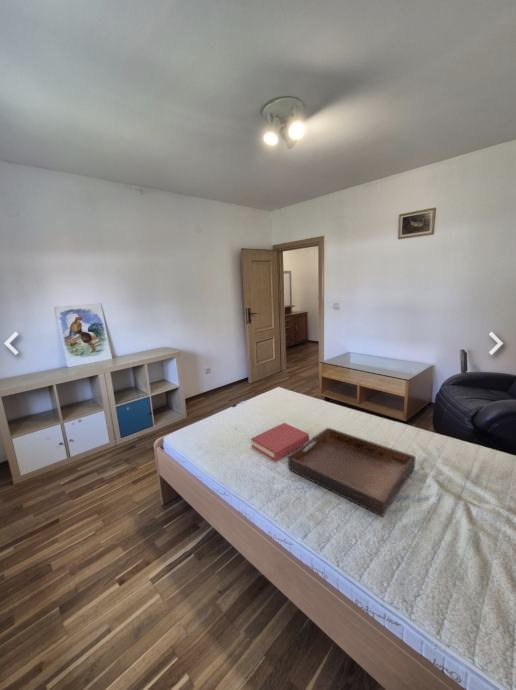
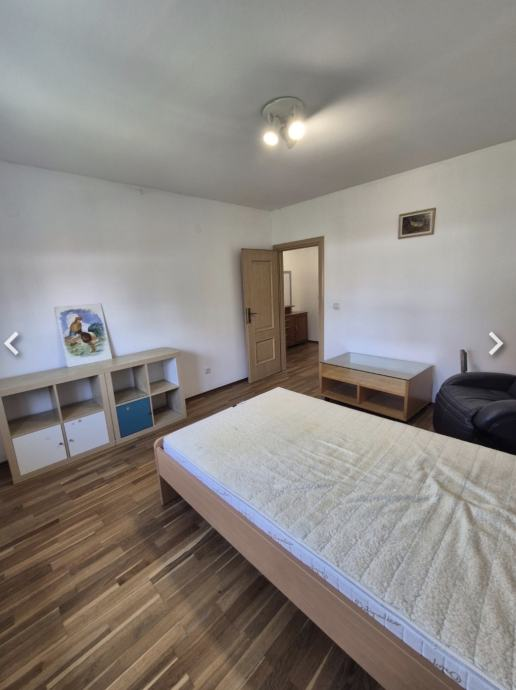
- serving tray (349, 462)
- hardback book (280, 440)
